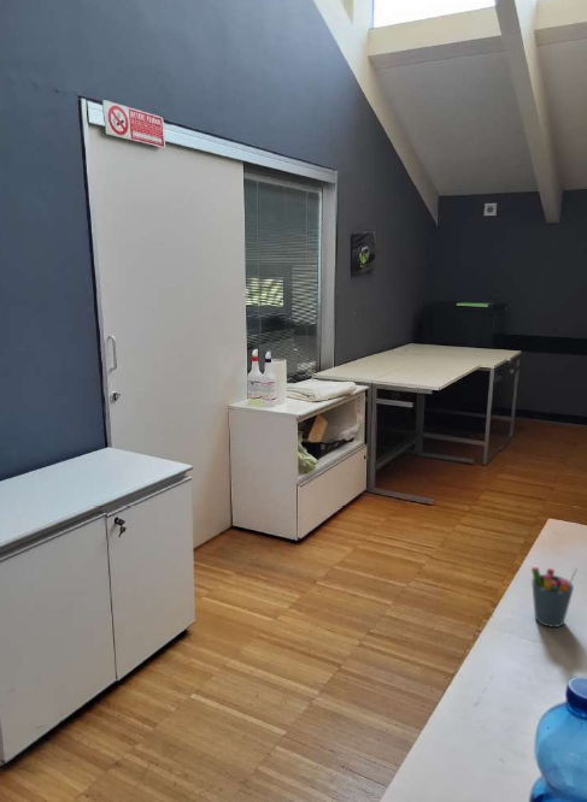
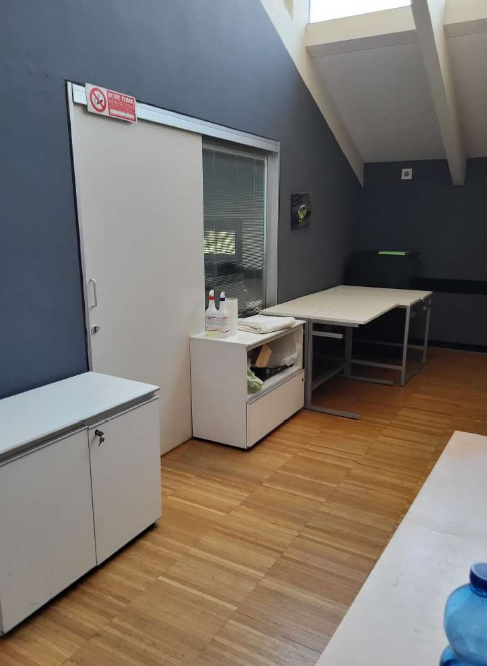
- pen holder (551, 591)
